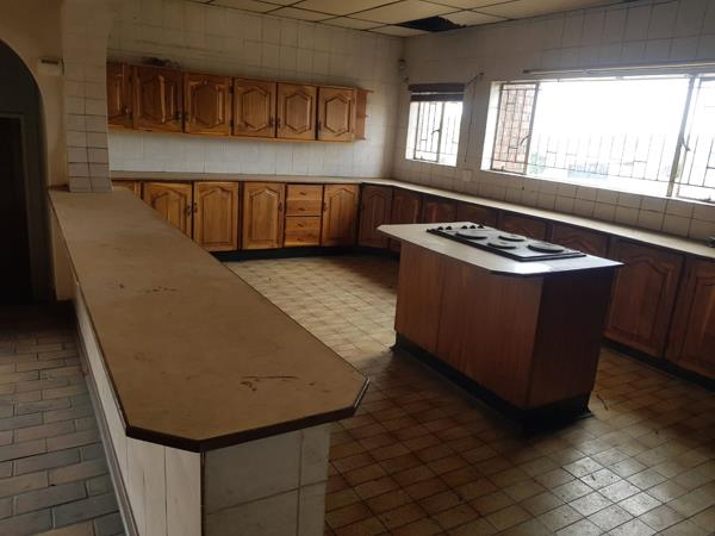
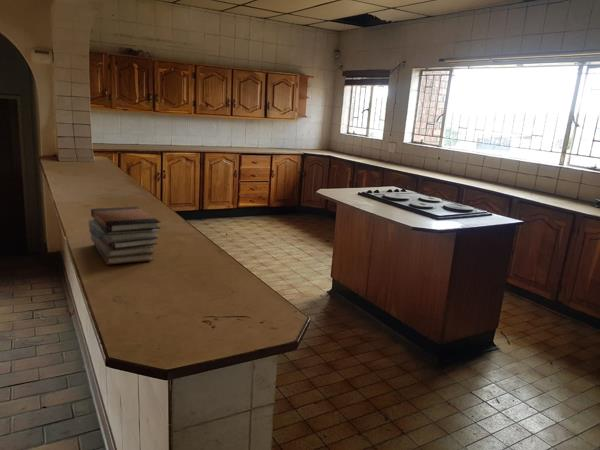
+ book stack (123, 233)
